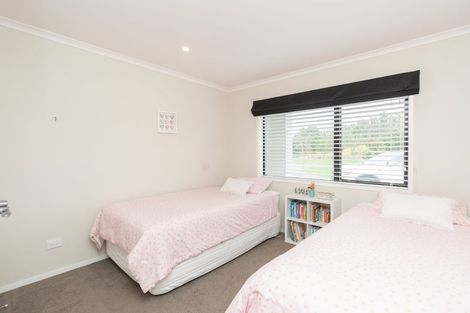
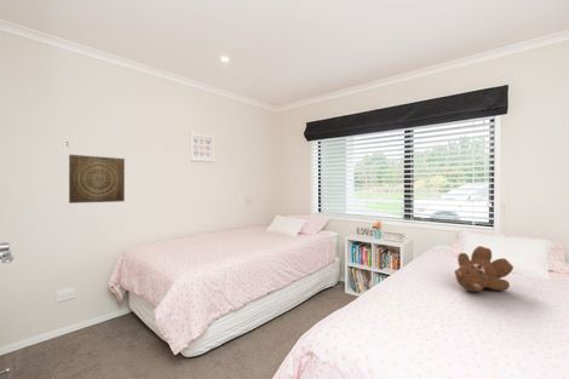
+ teddy bear (477, 268)
+ wall art (98, 179)
